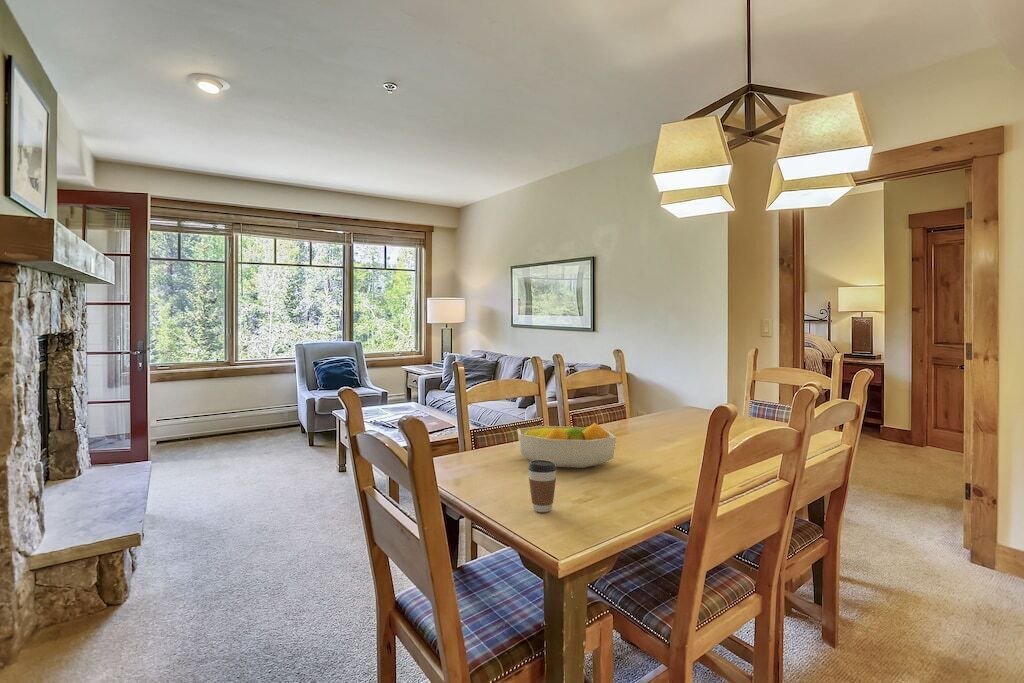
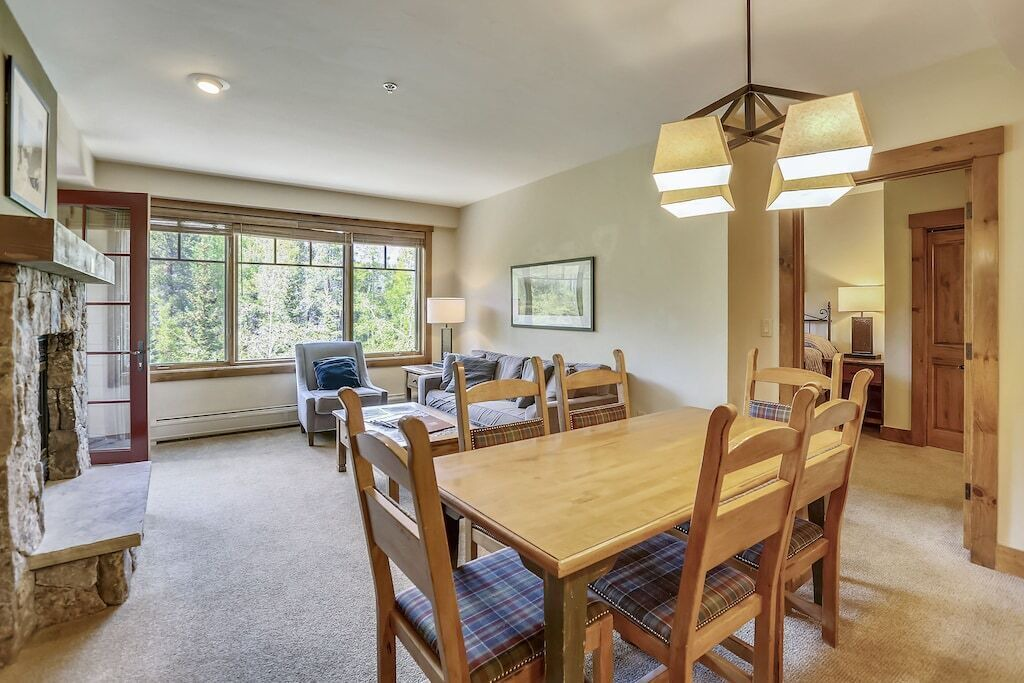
- fruit bowl (564, 440)
- coffee cup (542, 485)
